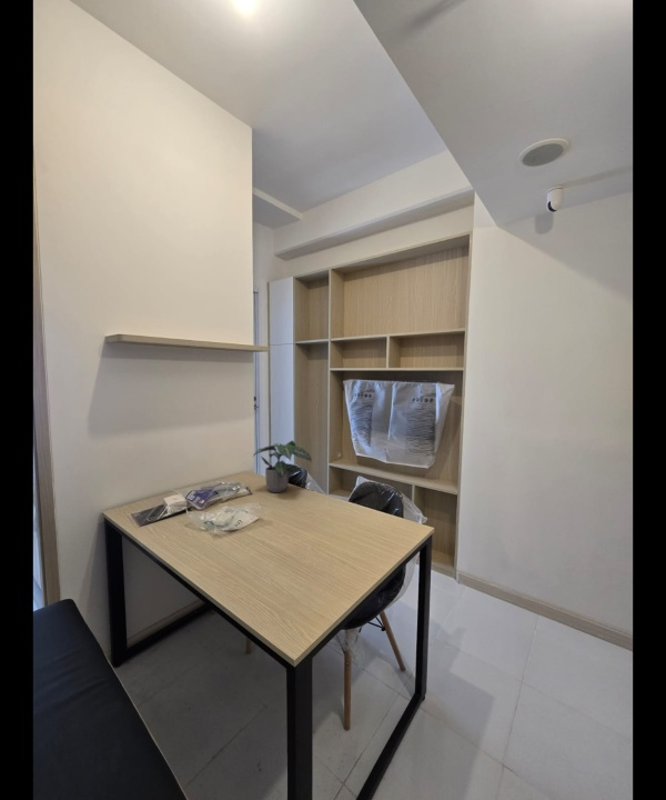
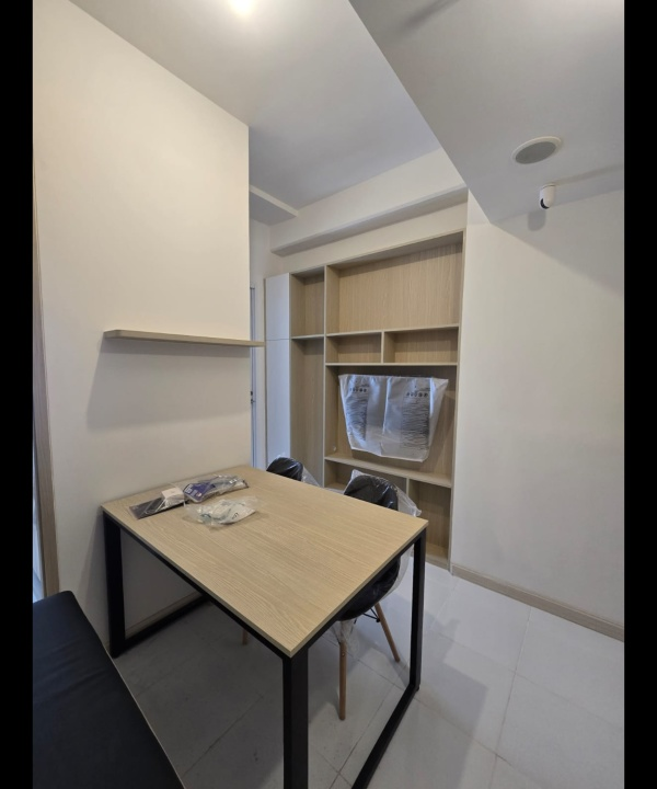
- potted plant (282, 466)
